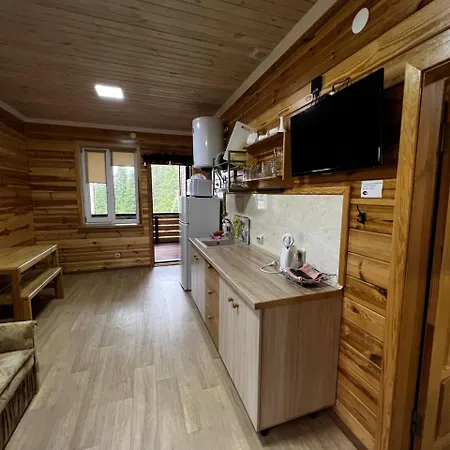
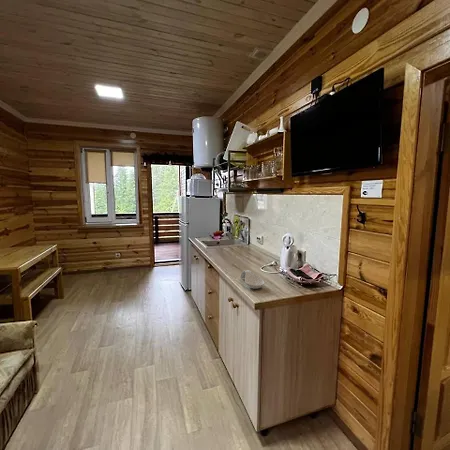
+ spoon rest (250, 278)
